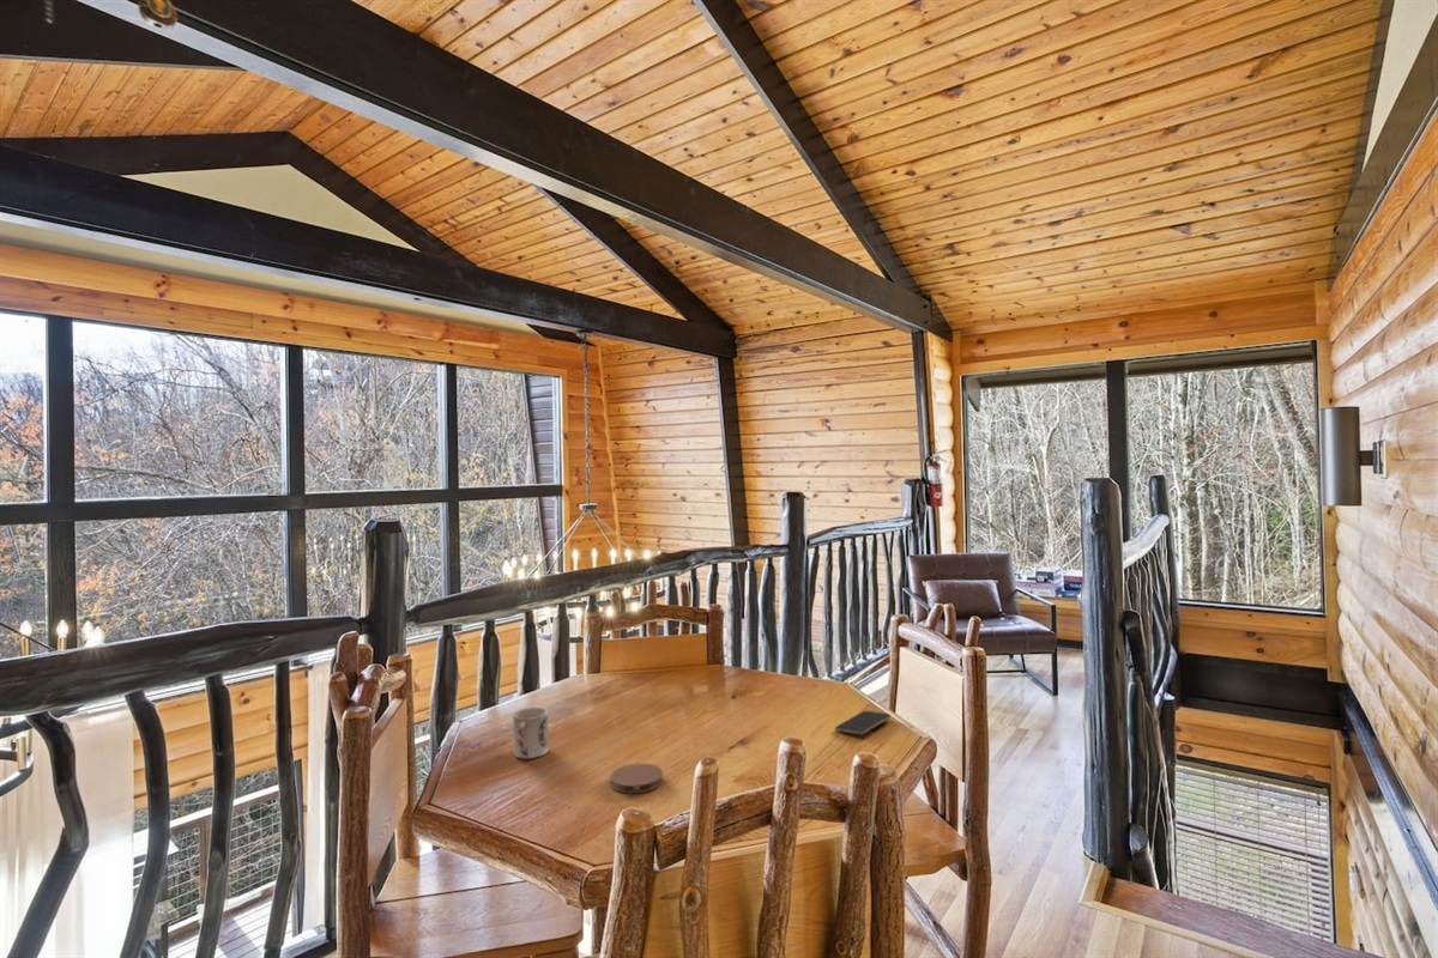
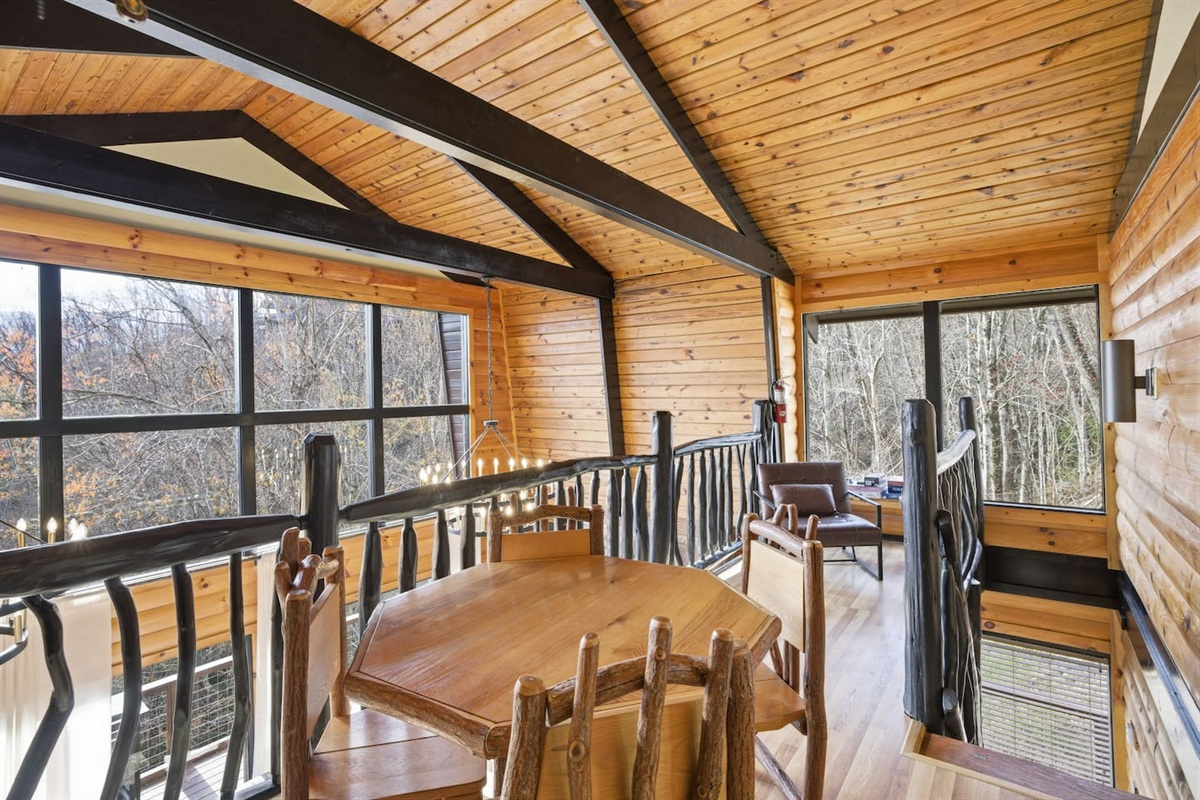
- smartphone (863, 722)
- coaster (636, 777)
- cup (527, 734)
